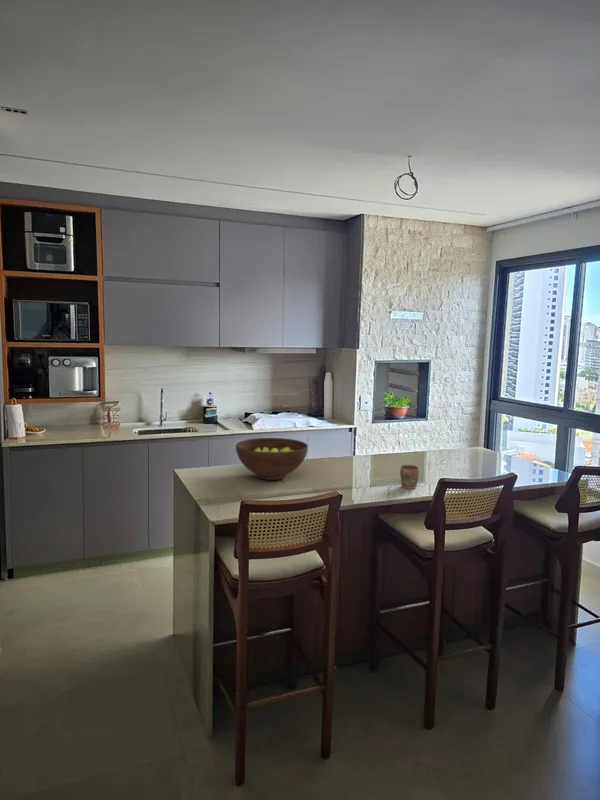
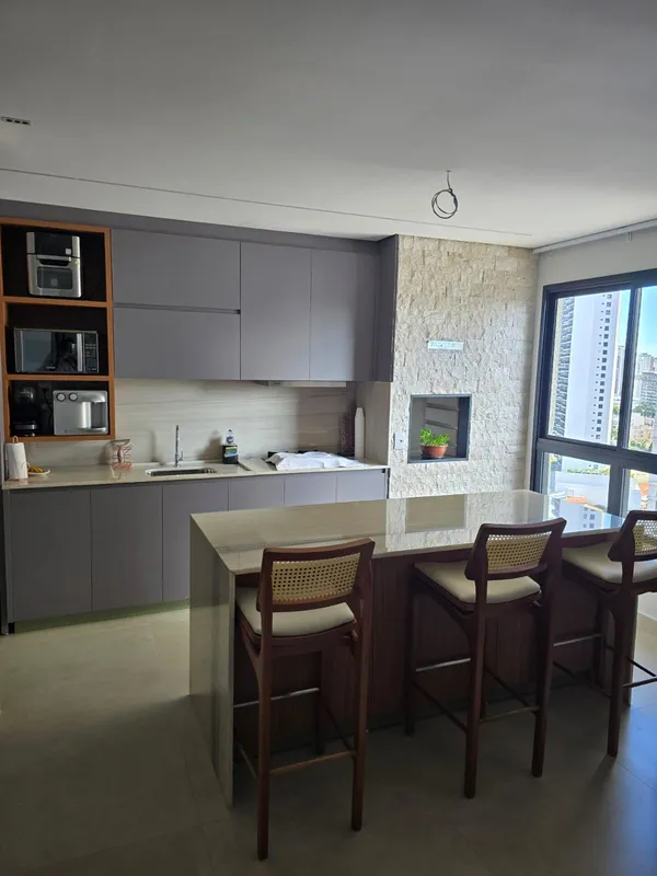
- fruit bowl (271, 461)
- mug (407, 477)
